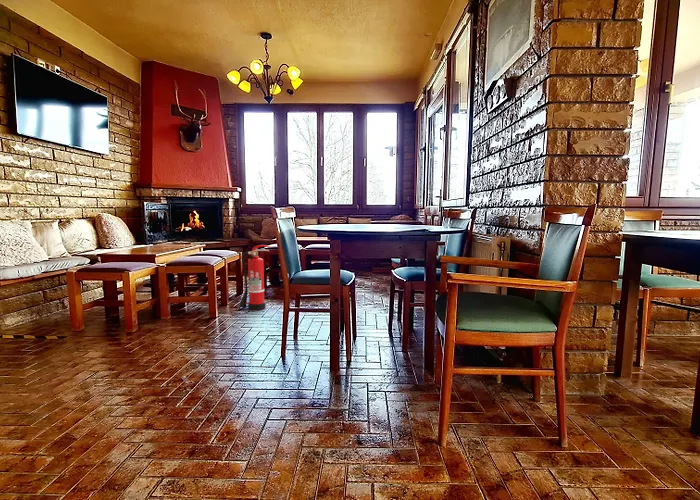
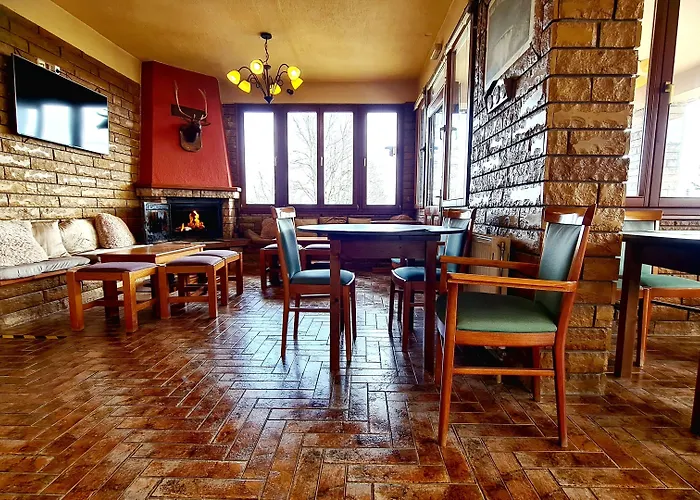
- fire extinguisher (254, 277)
